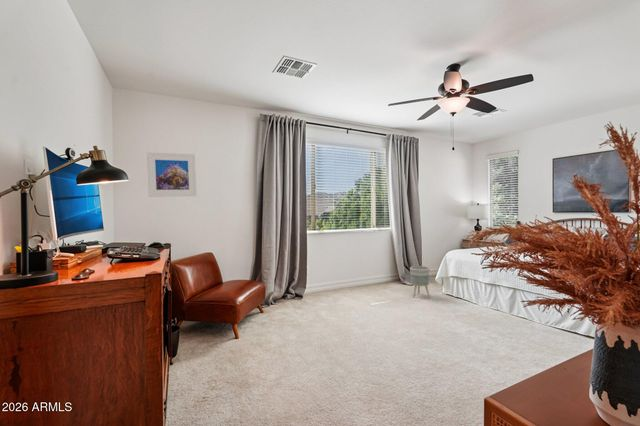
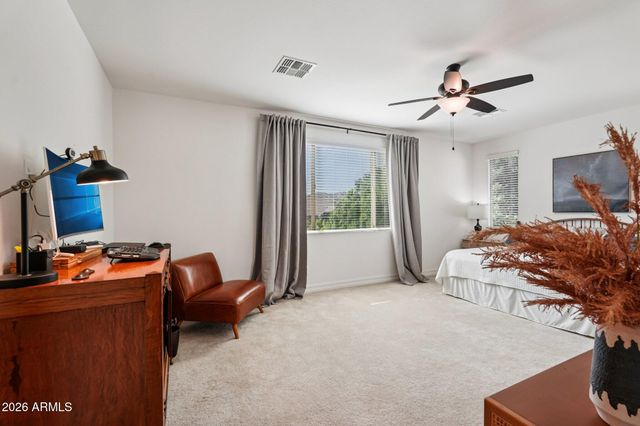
- planter (420, 282)
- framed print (172, 175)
